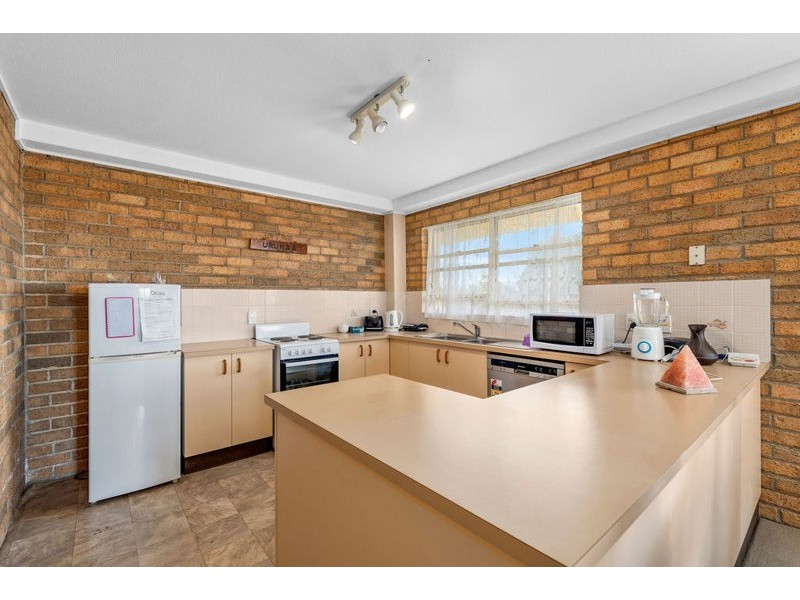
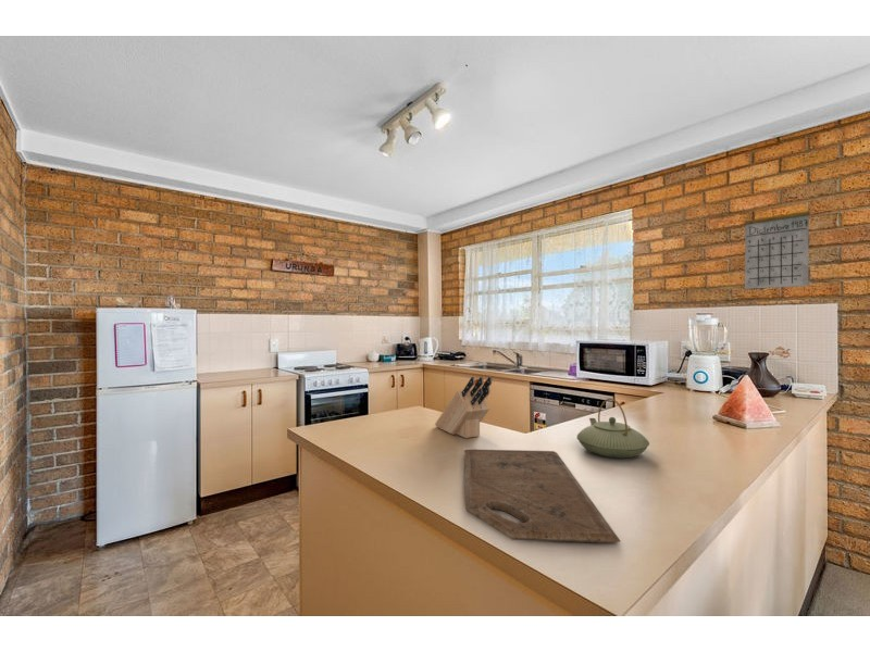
+ calendar (775, 242)
+ teapot (609, 424)
+ knife block (463, 402)
+ cutting board (522, 484)
